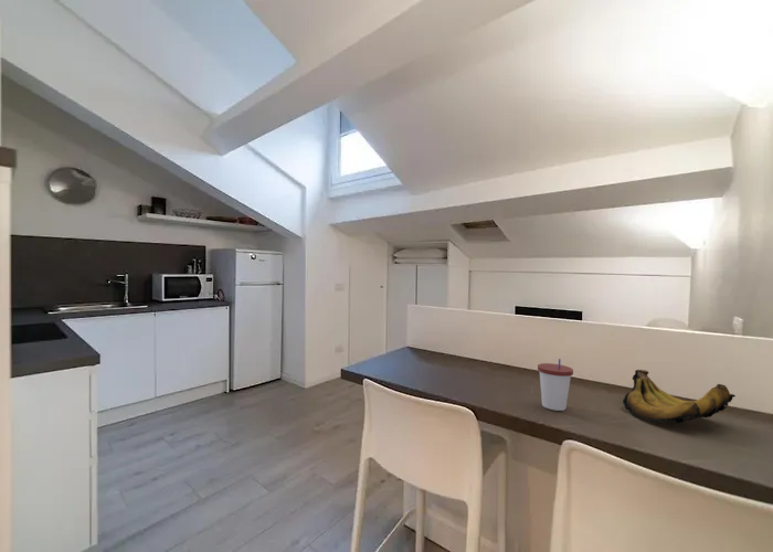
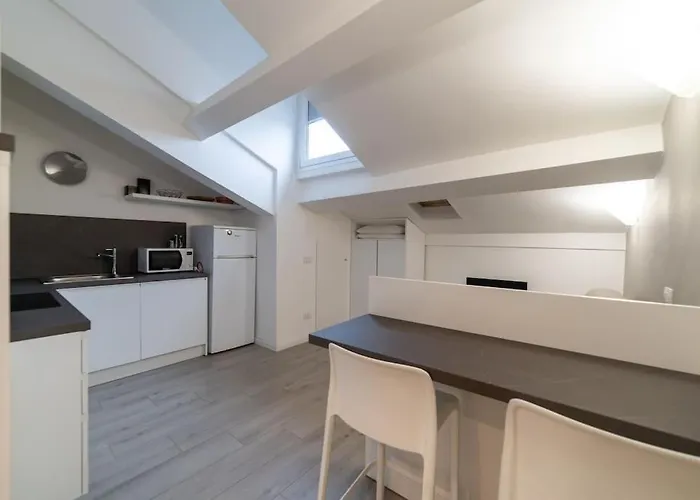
- cup (554, 382)
- banana bunch (675, 399)
